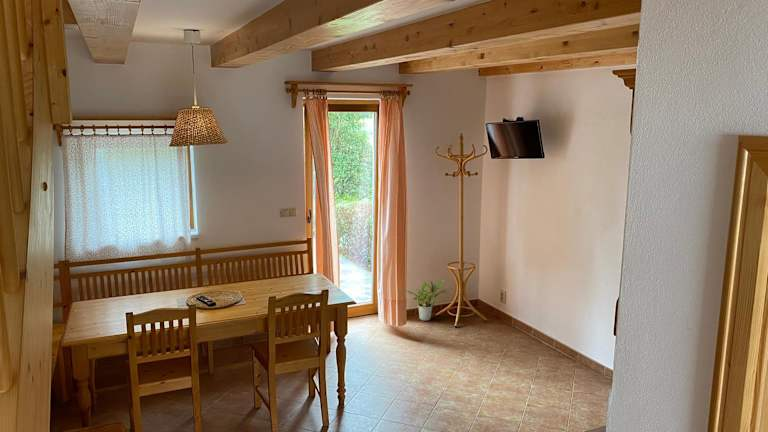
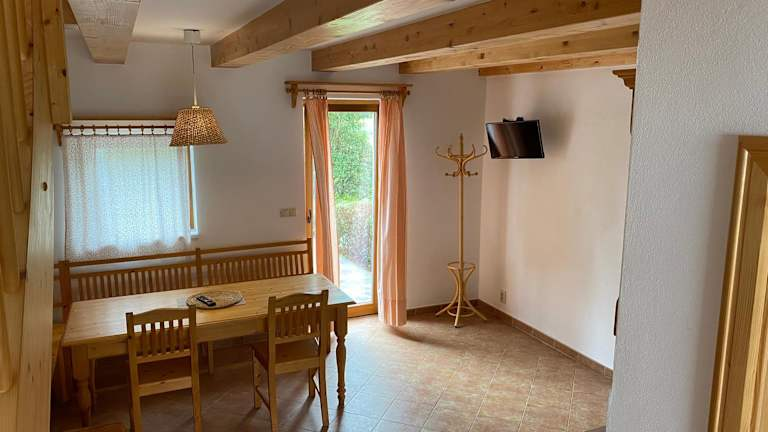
- potted plant (429, 300)
